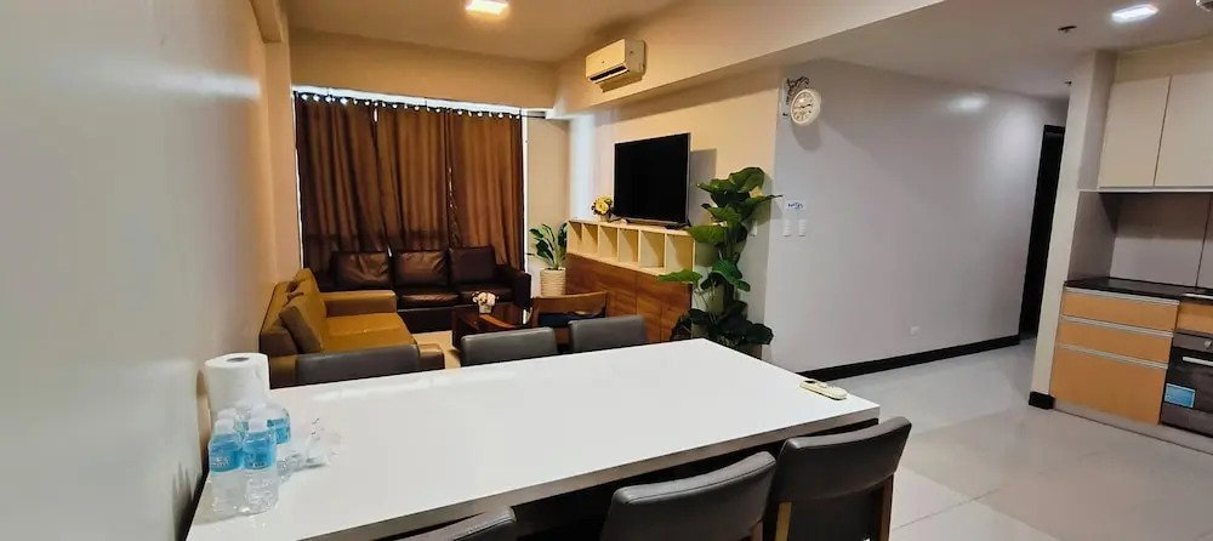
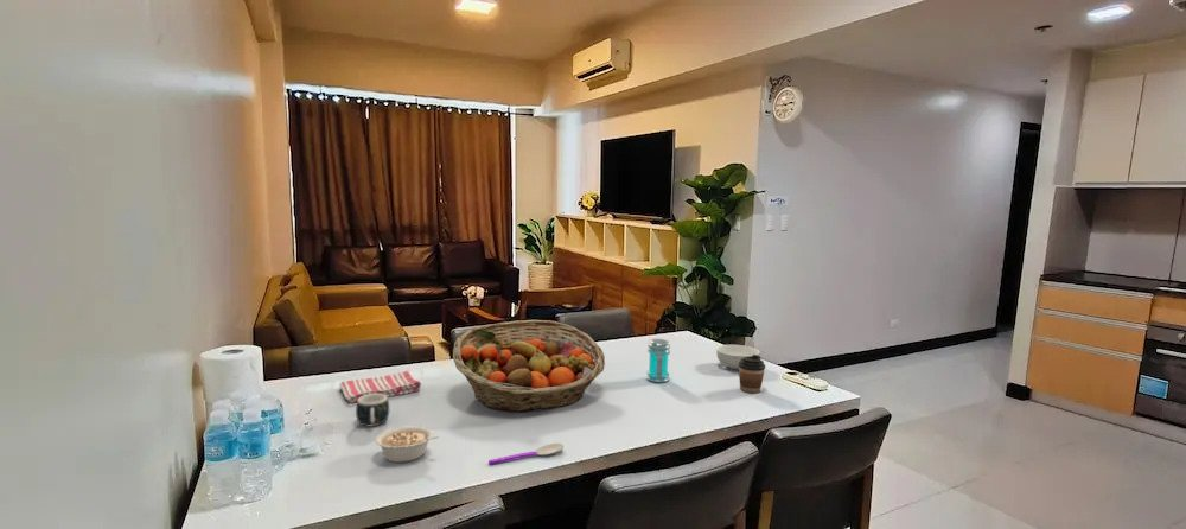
+ coffee cup (751, 372)
+ fruit basket (529, 363)
+ spoon (527, 453)
+ mug (372, 412)
+ dish towel (380, 384)
+ jar (658, 359)
+ legume (407, 442)
+ cereal bowl (738, 358)
